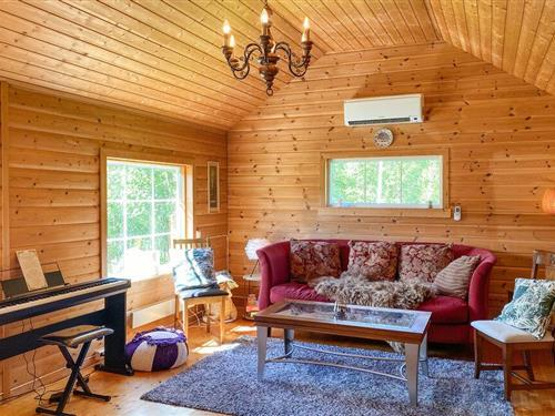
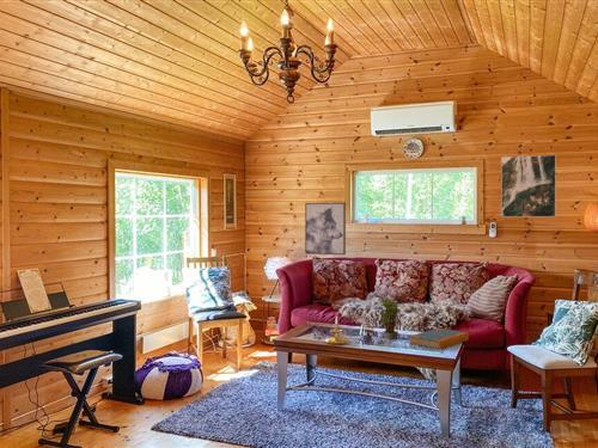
+ book (439, 338)
+ wall art (324, 228)
+ candle holder (337, 329)
+ potted plant (386, 315)
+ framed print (527, 186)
